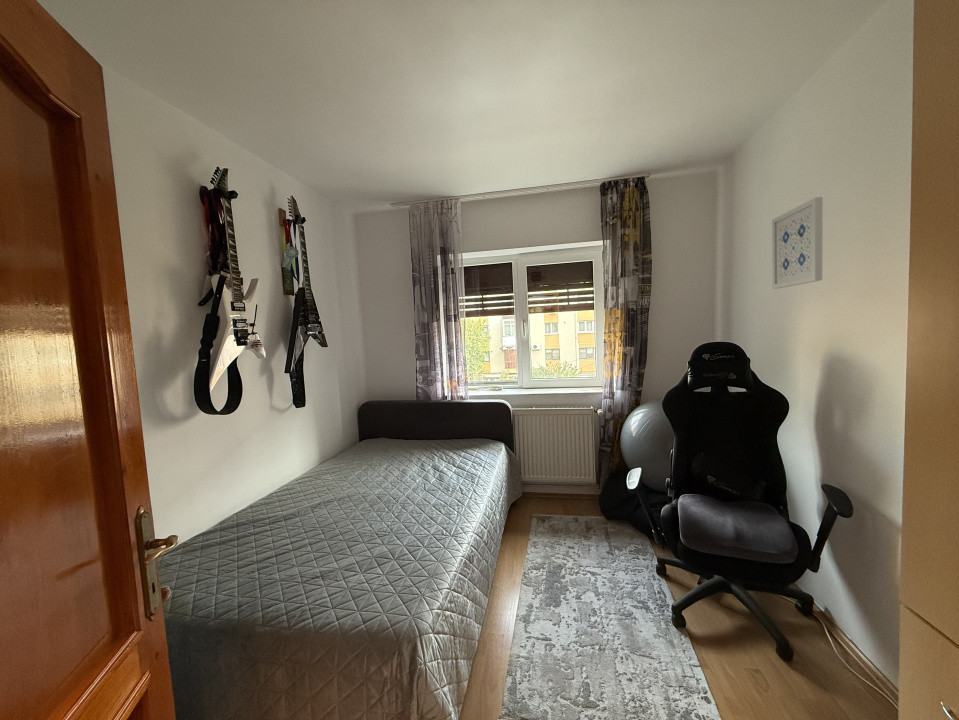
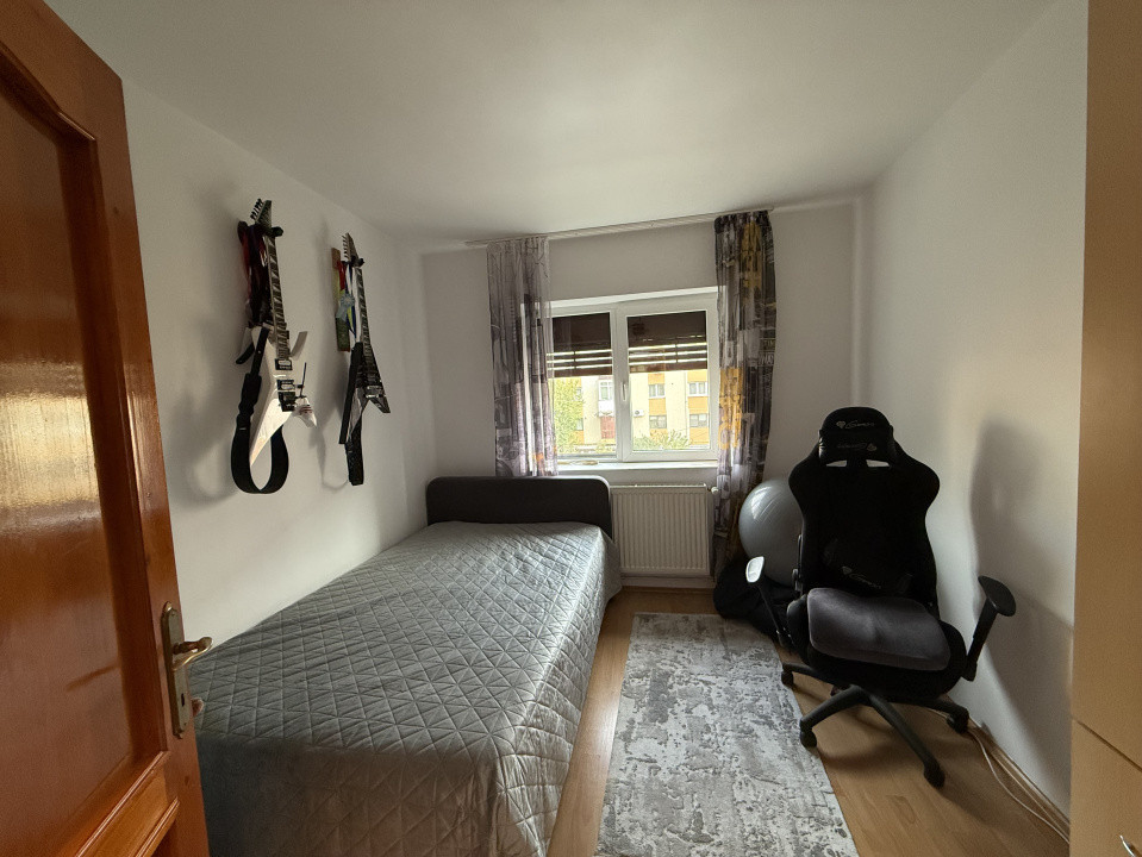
- wall art (795, 247)
